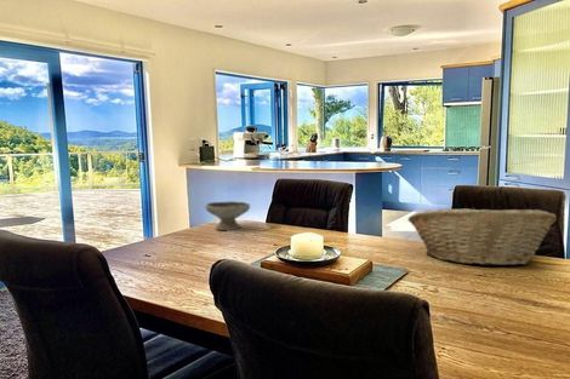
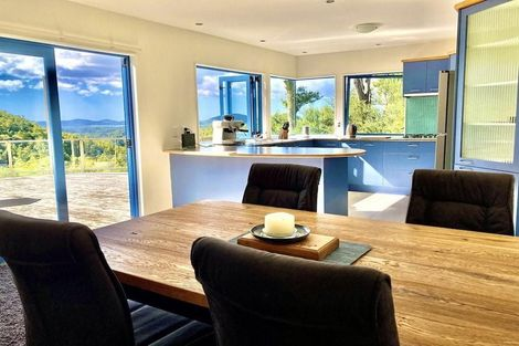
- fruit basket (478, 229)
- bowl (228, 216)
